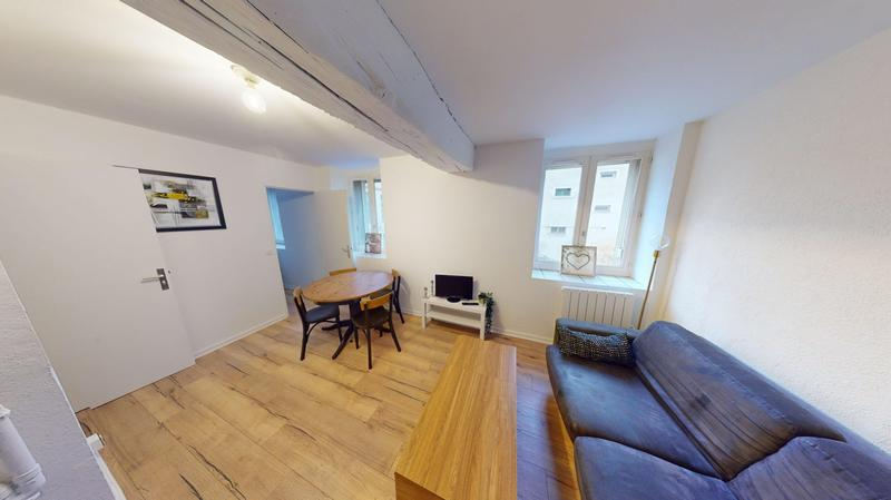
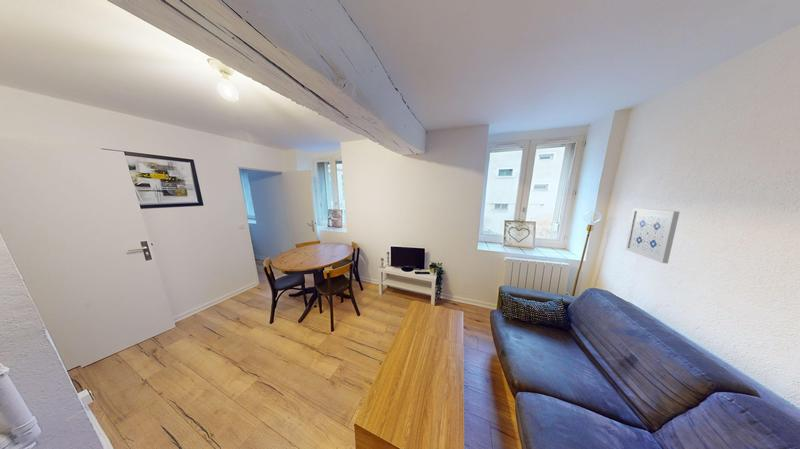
+ wall art (648, 233)
